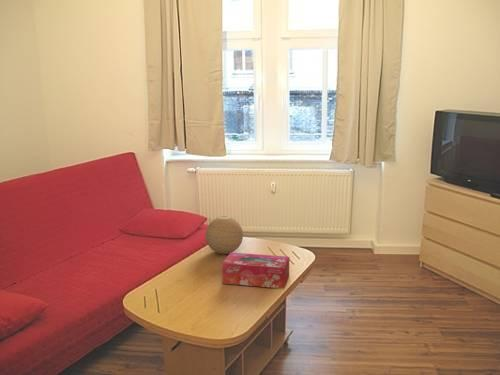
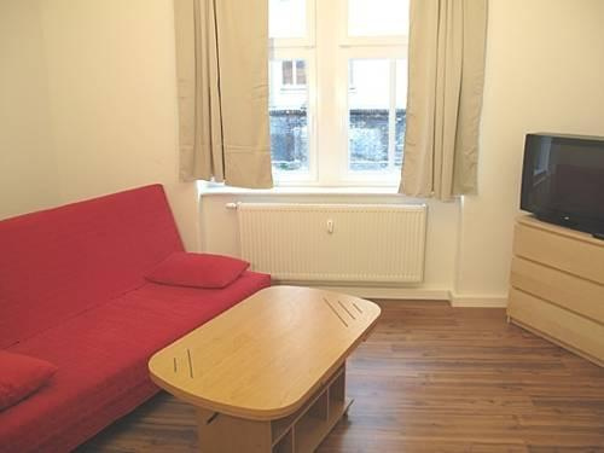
- decorative orb (224, 235)
- tissue box (256, 269)
